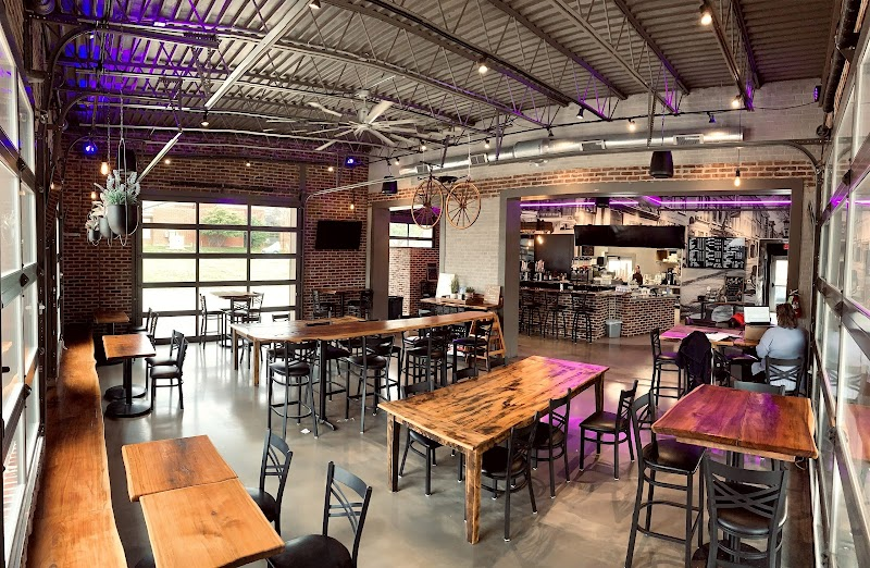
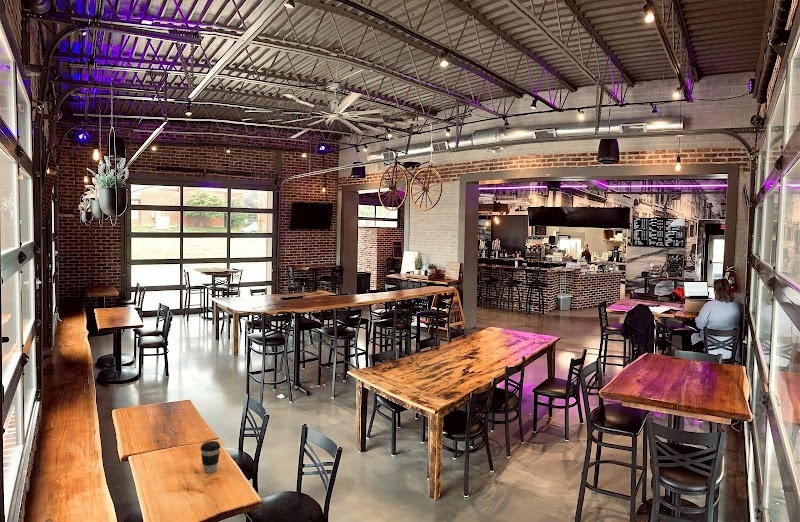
+ coffee cup (210, 457)
